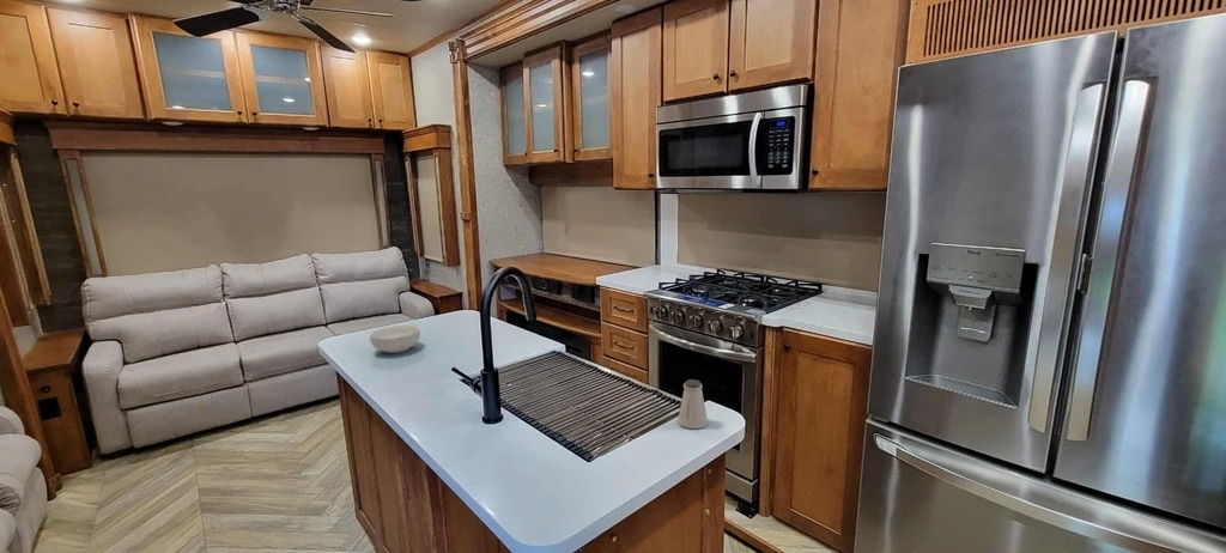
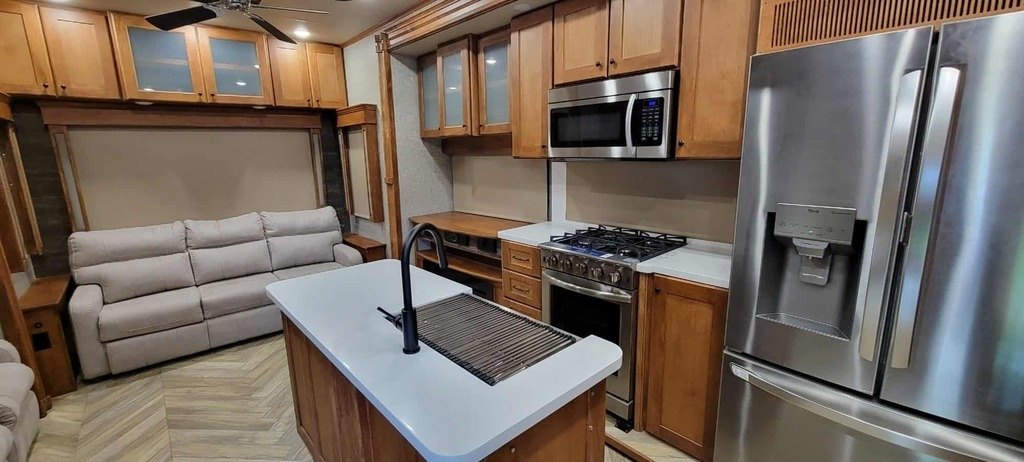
- cereal bowl (395, 340)
- saltshaker (692, 401)
